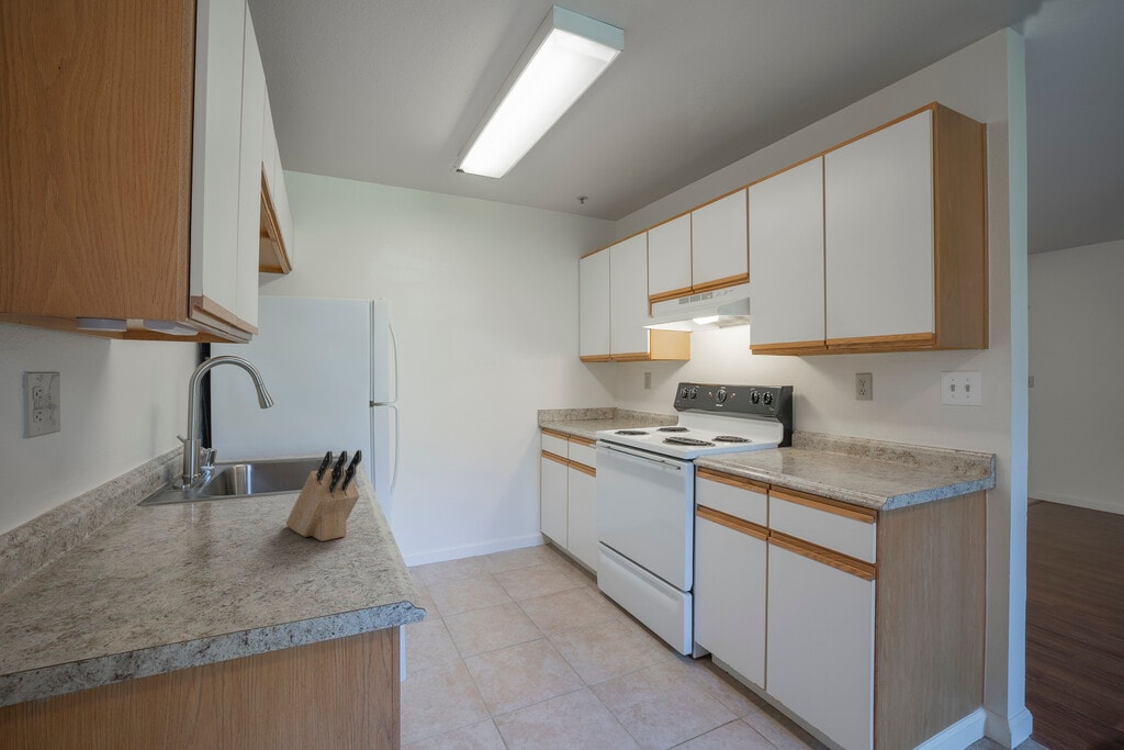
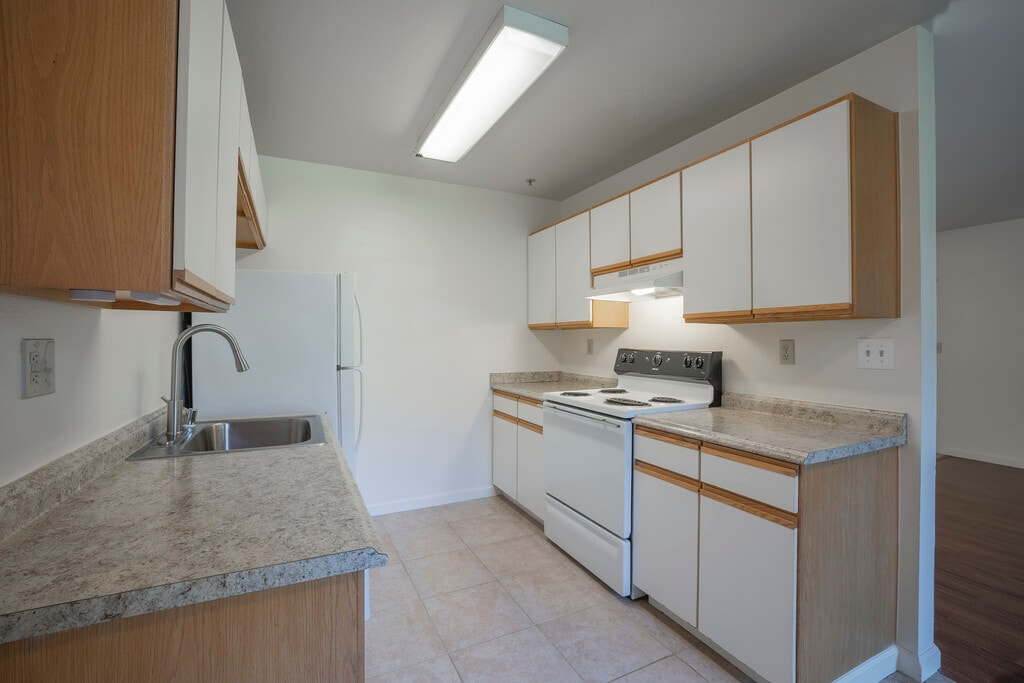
- knife block (325, 489)
